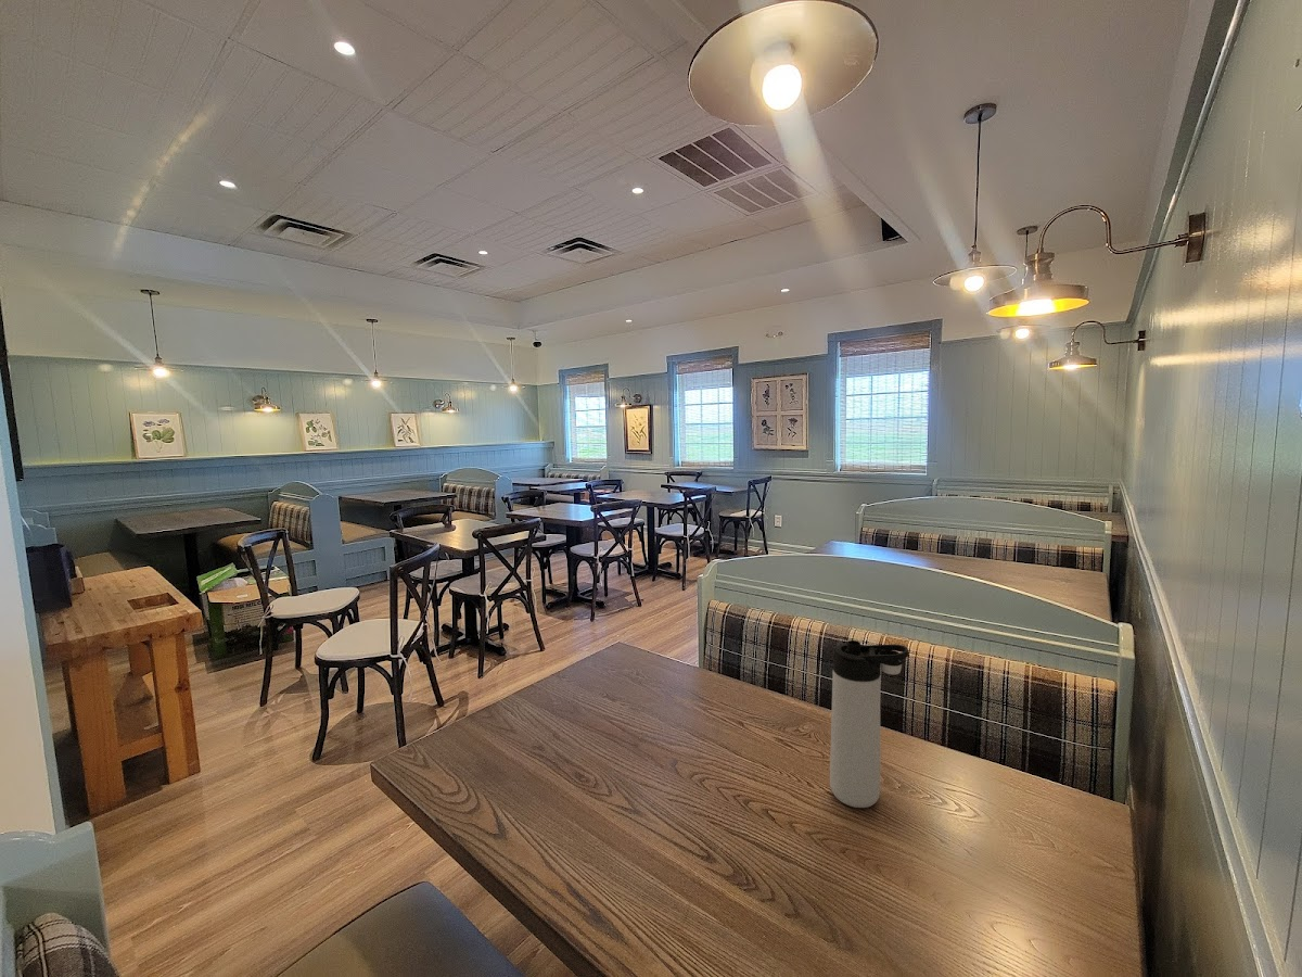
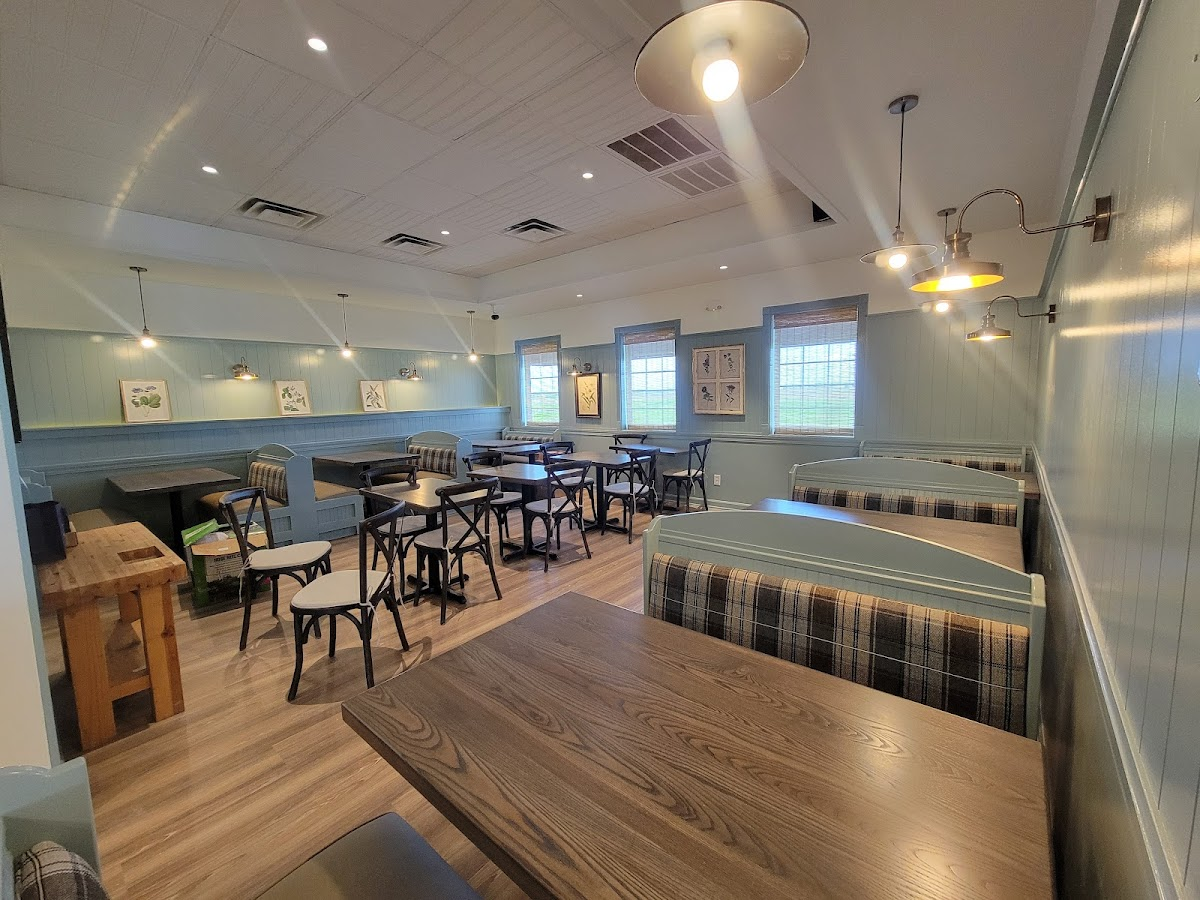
- thermos bottle (867, 722)
